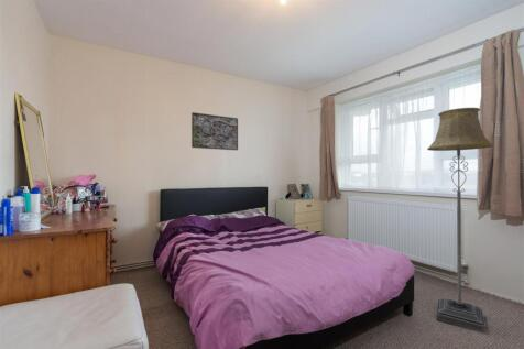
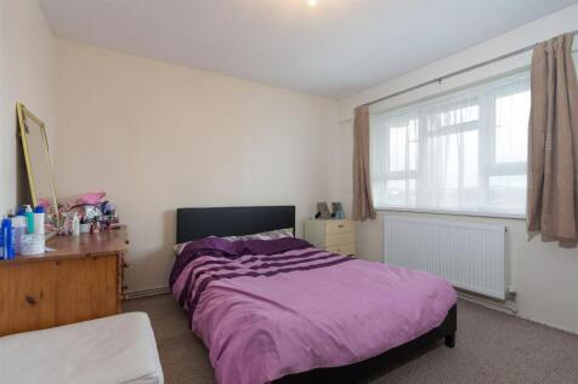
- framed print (216, 132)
- floor lamp (458, 214)
